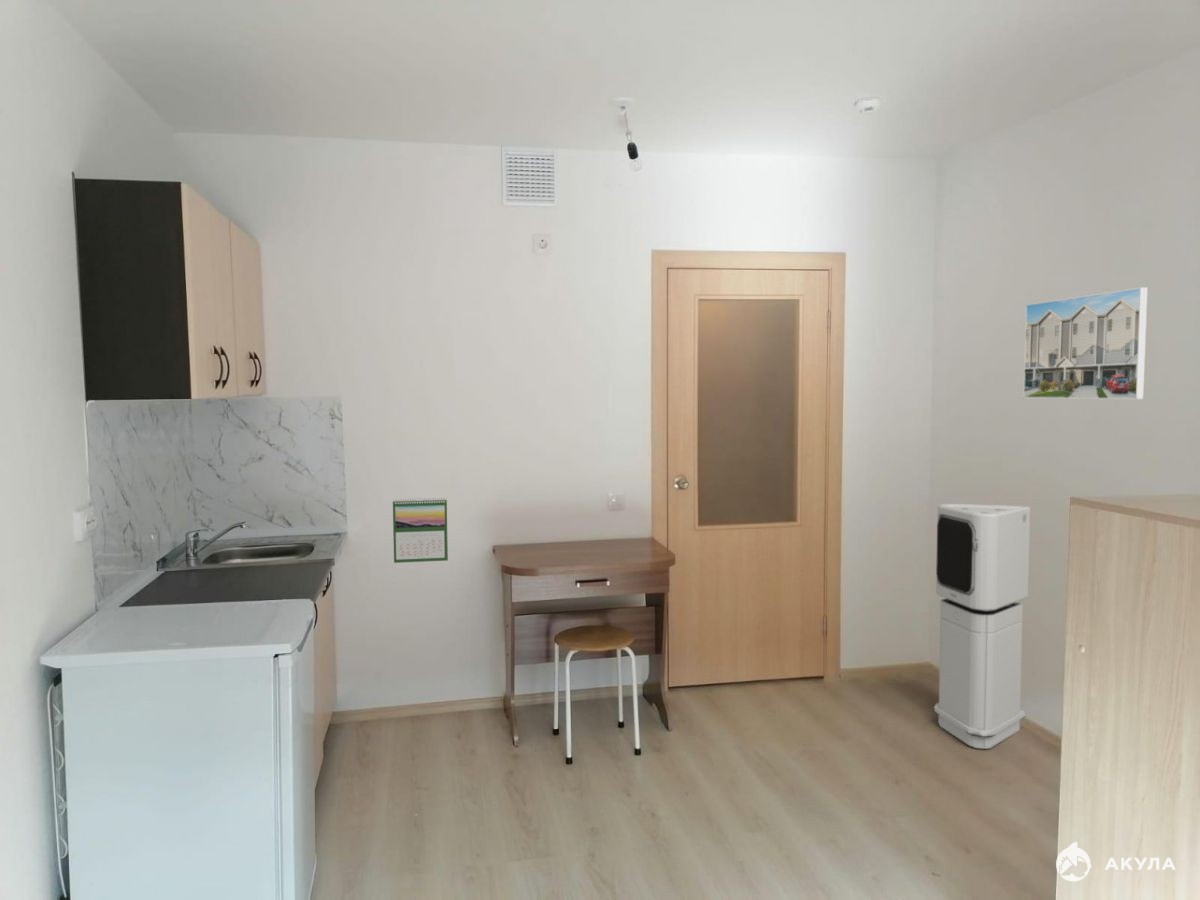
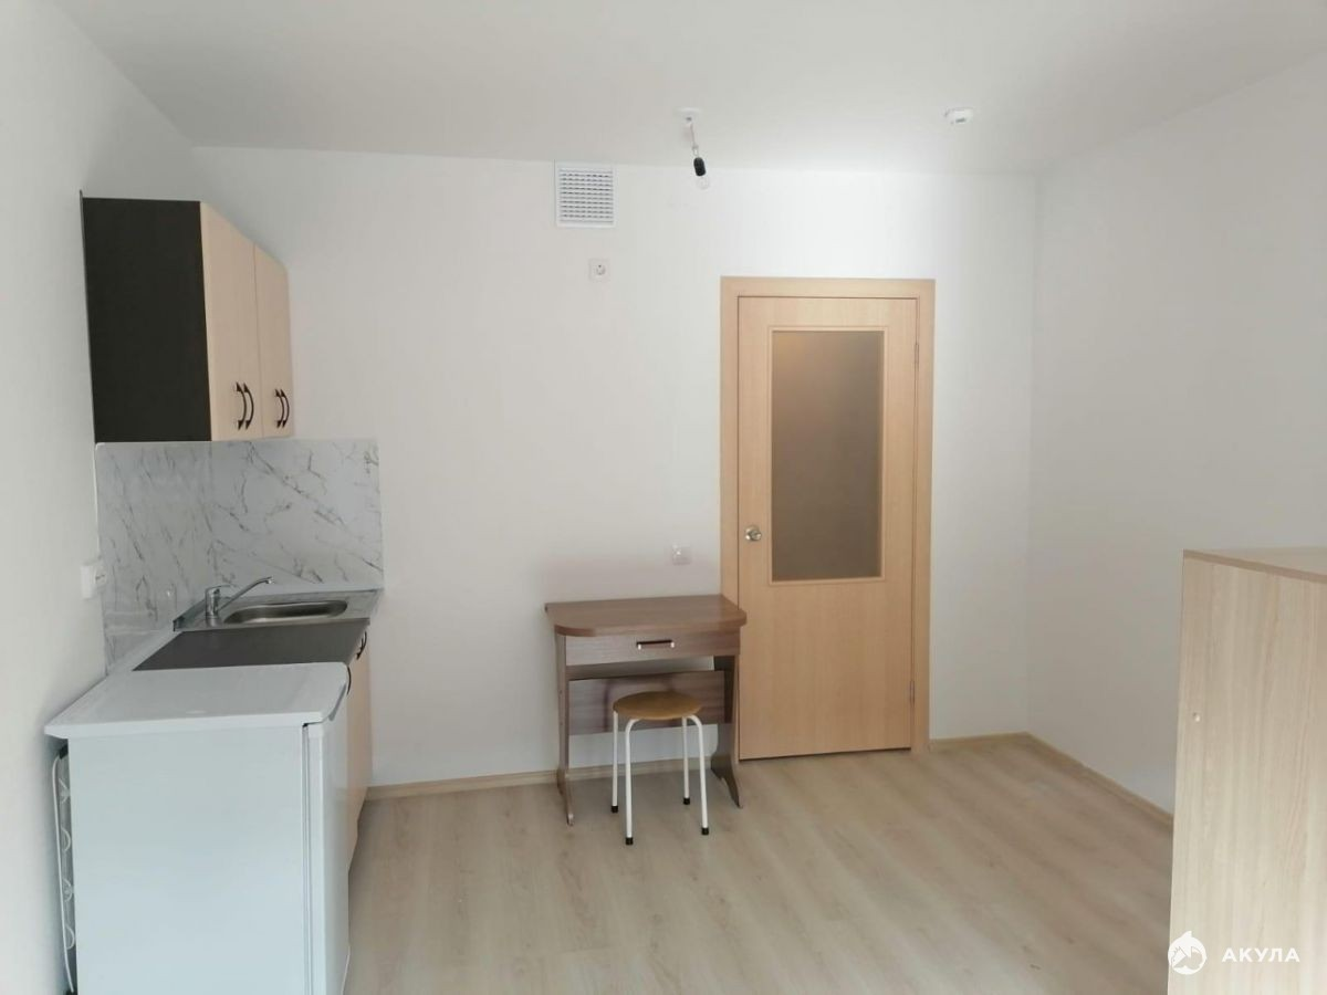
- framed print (1079, 347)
- calendar (420, 529)
- air purifier (989, 621)
